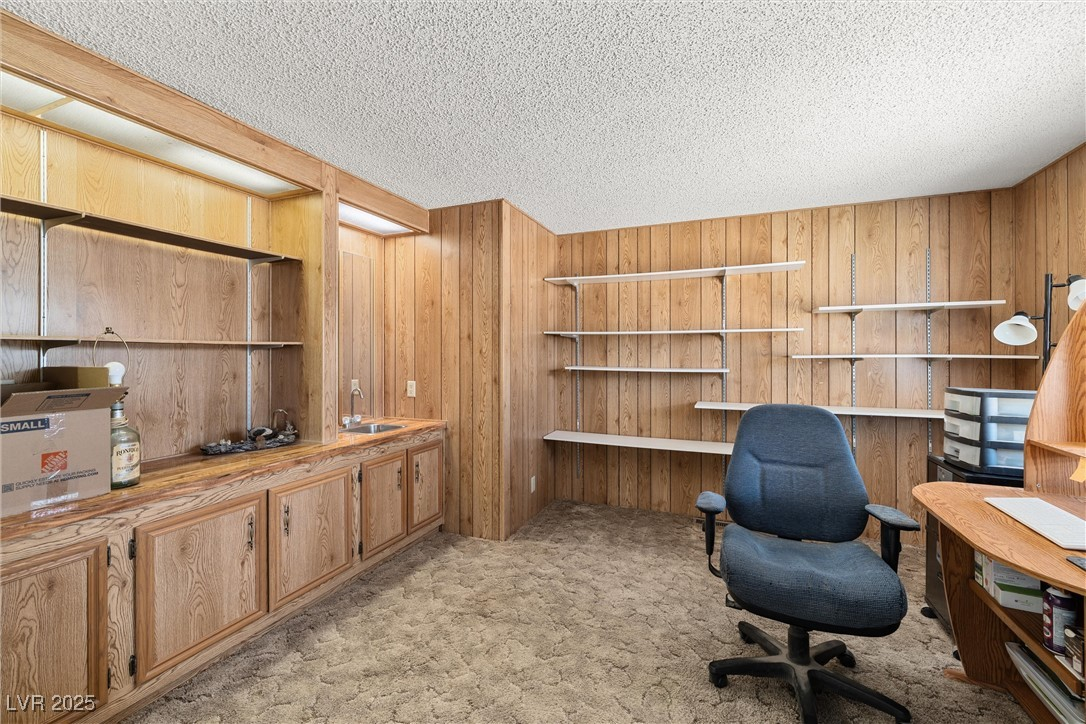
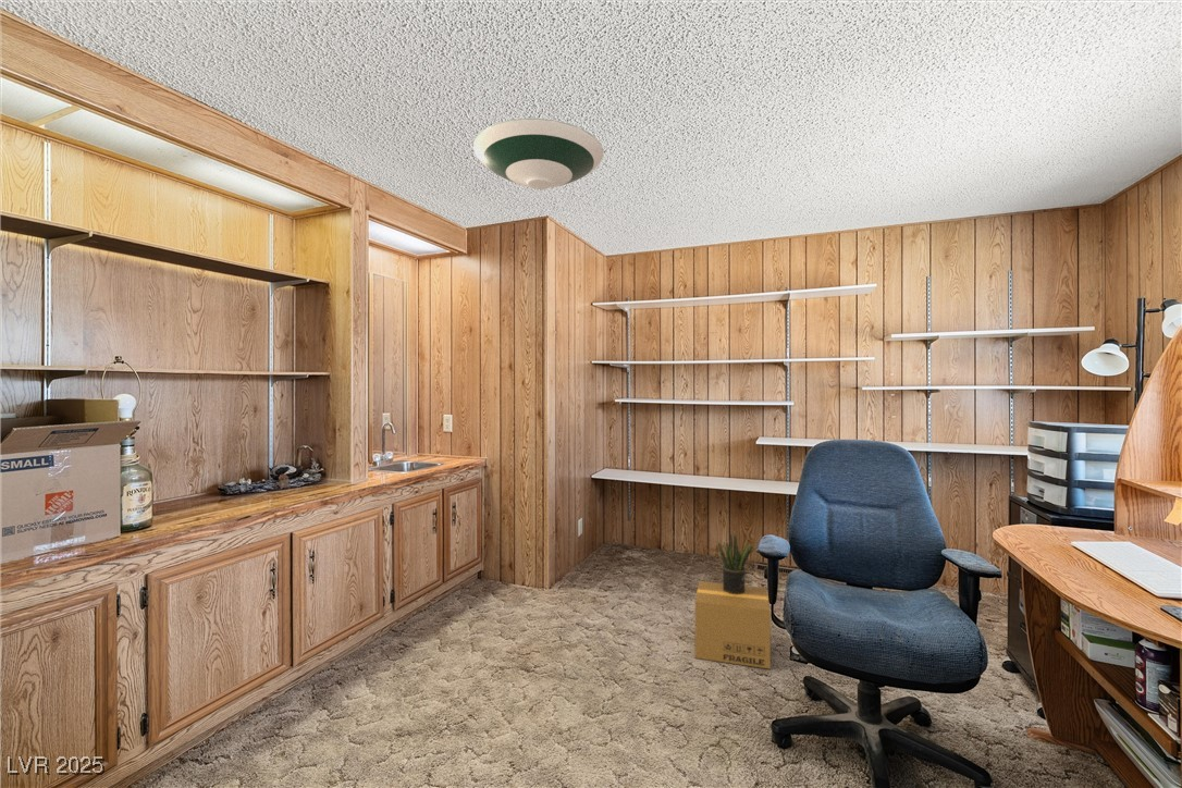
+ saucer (539, 169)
+ potted plant (737, 562)
+ cardboard box (731, 621)
